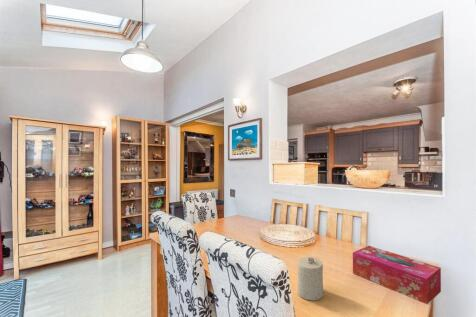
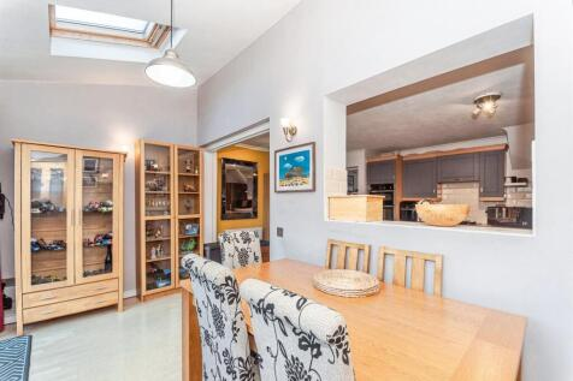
- tissue box (393, 270)
- candle (310, 274)
